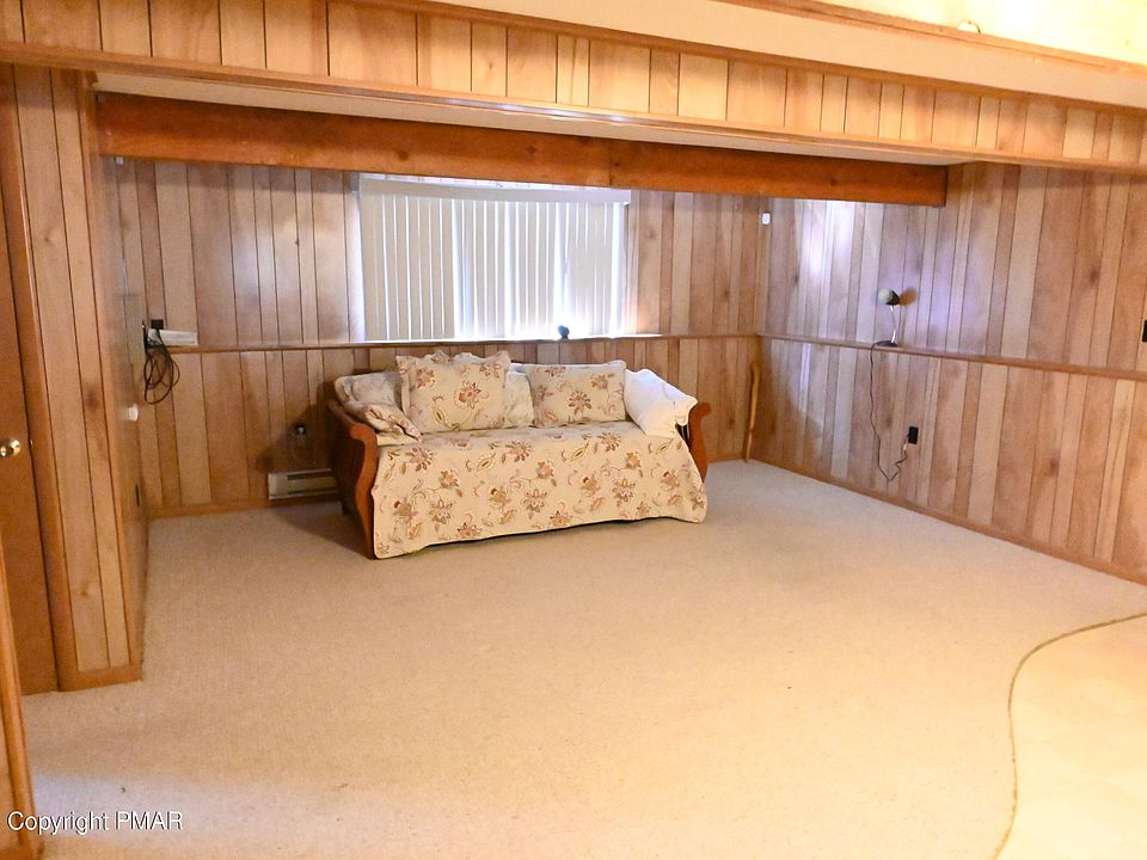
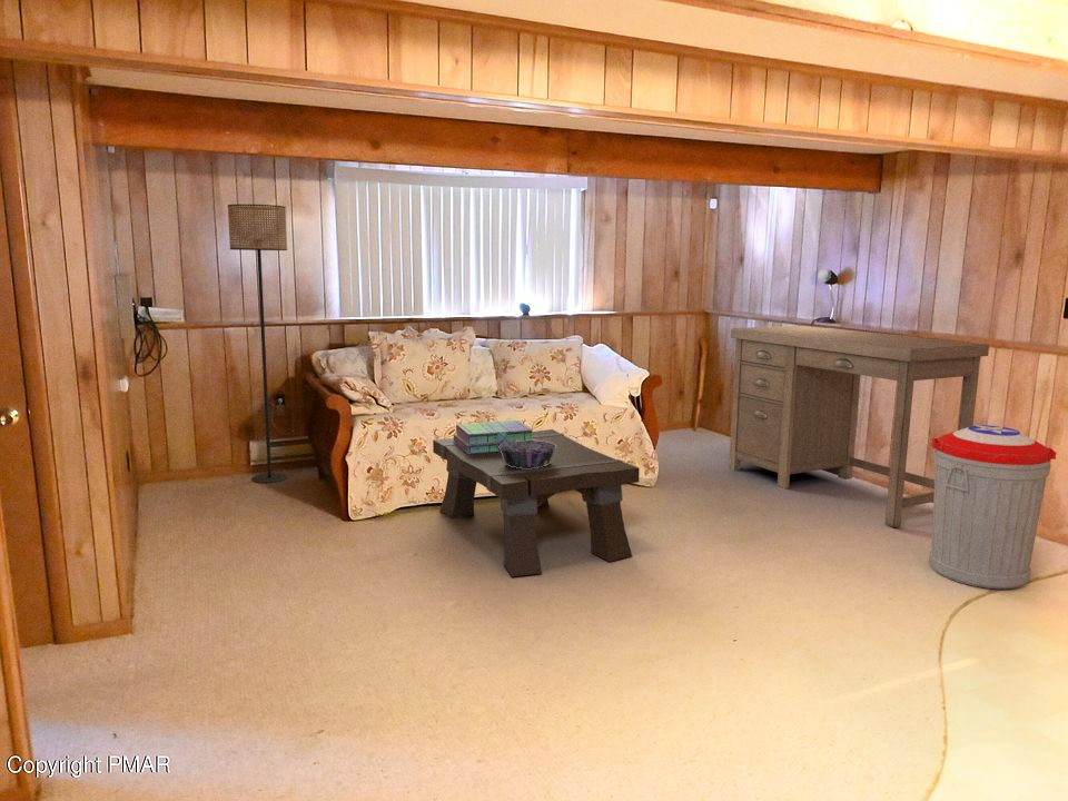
+ floor lamp (263, 346)
+ decorative bowl (527, 454)
+ desk (841, 413)
+ coffee table (528, 492)
+ stack of books (494, 434)
+ trash can (986, 501)
